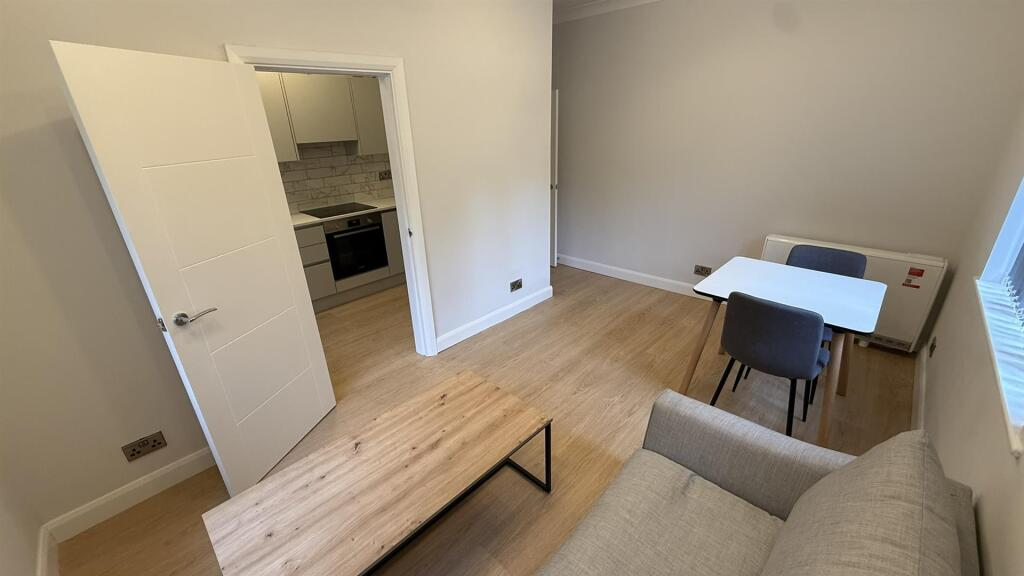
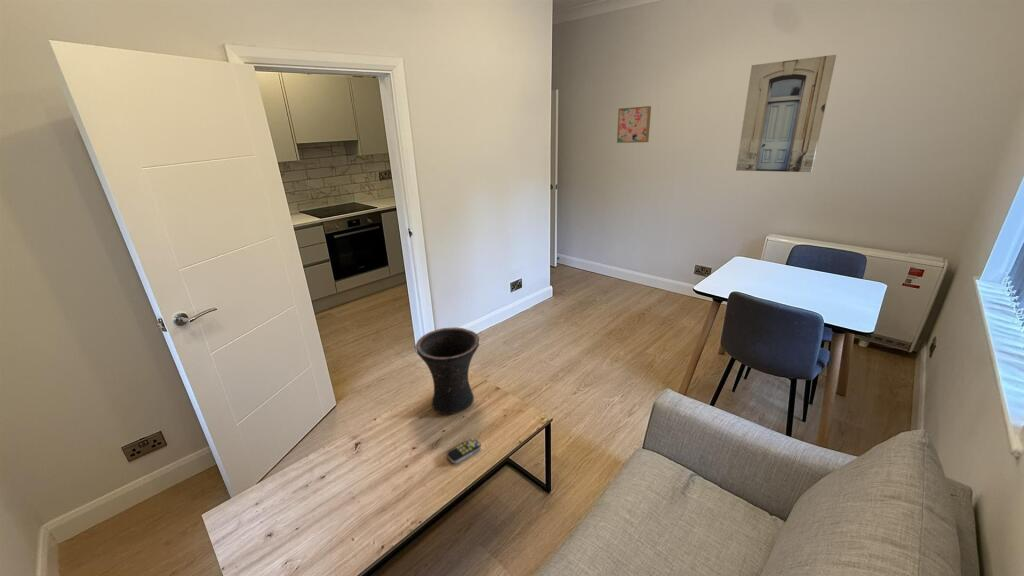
+ remote control (464, 450)
+ vase (450, 372)
+ wall art (633, 125)
+ wall art (781, 118)
